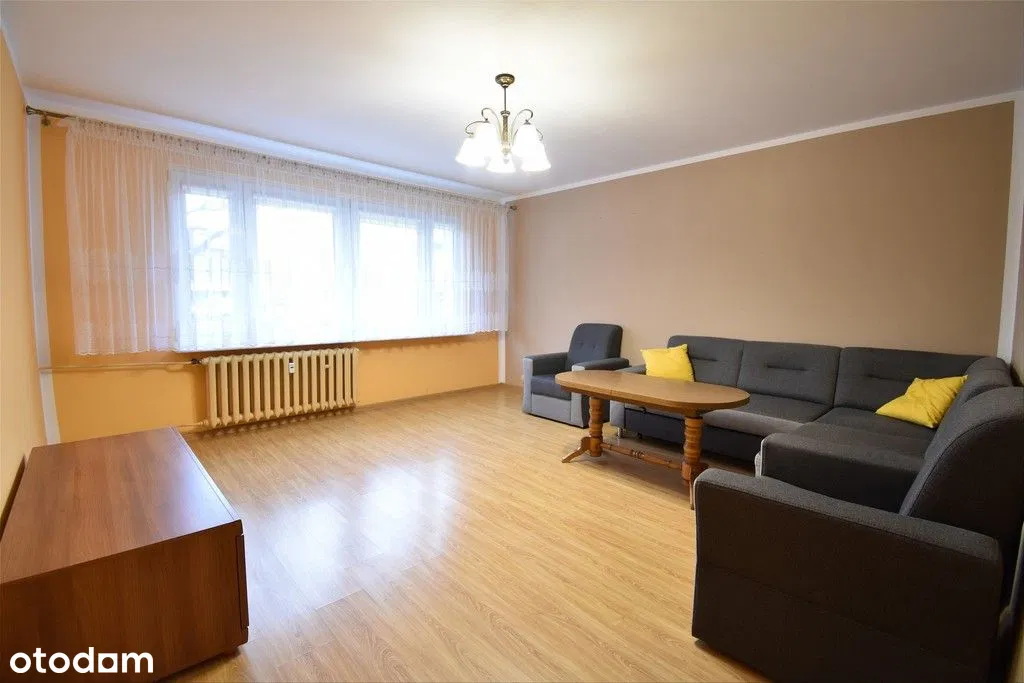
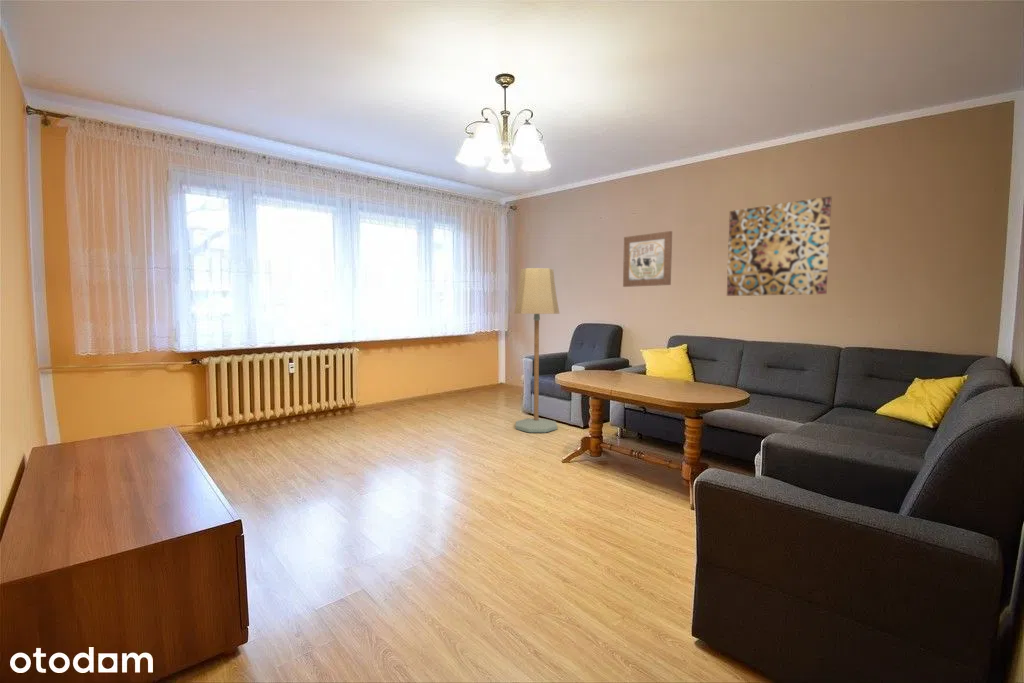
+ wall art (646, 260)
+ wall art (775, 250)
+ floor lamp (536, 349)
